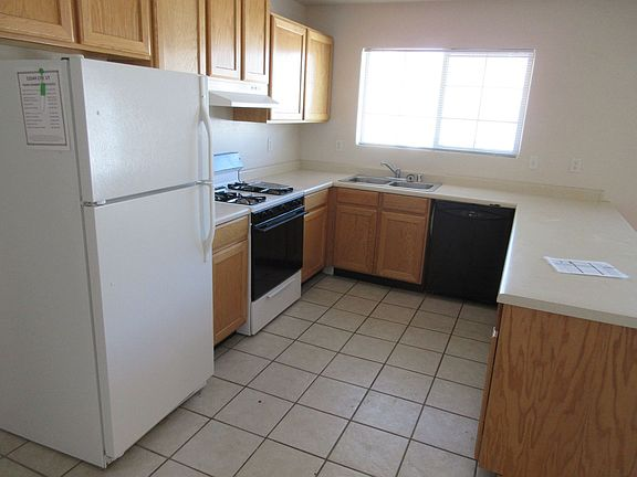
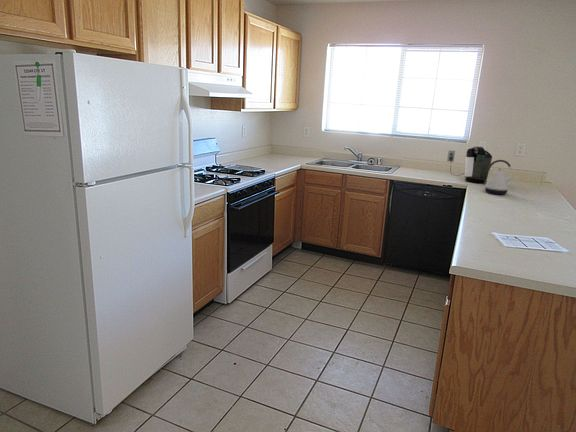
+ kettle (499, 176)
+ coffee maker (470, 163)
